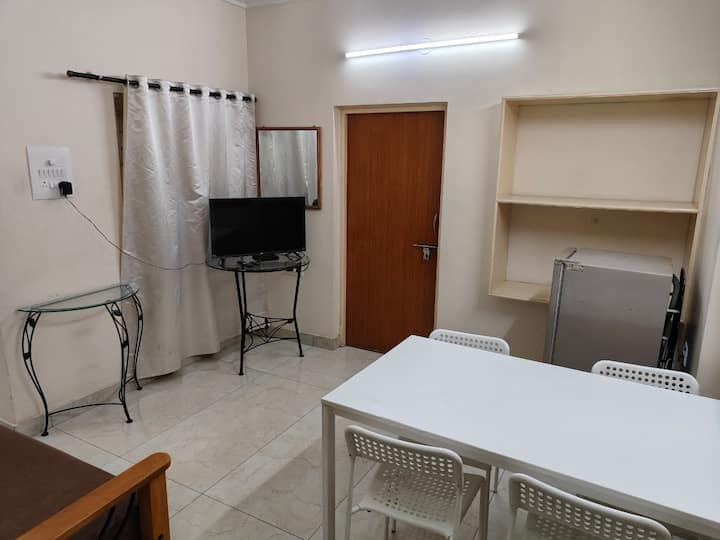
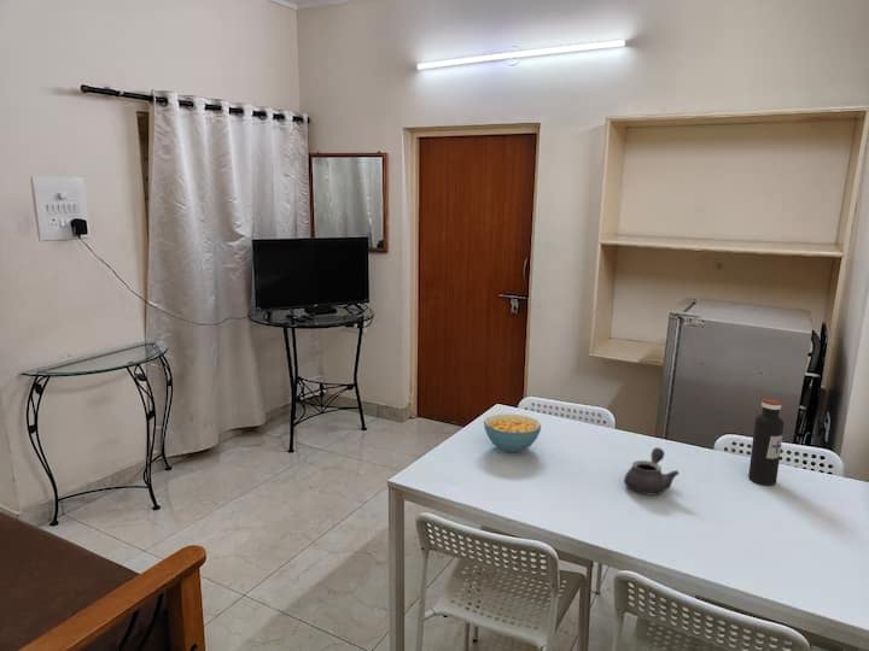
+ cereal bowl (512, 435)
+ teapot (652, 470)
+ water bottle (766, 440)
